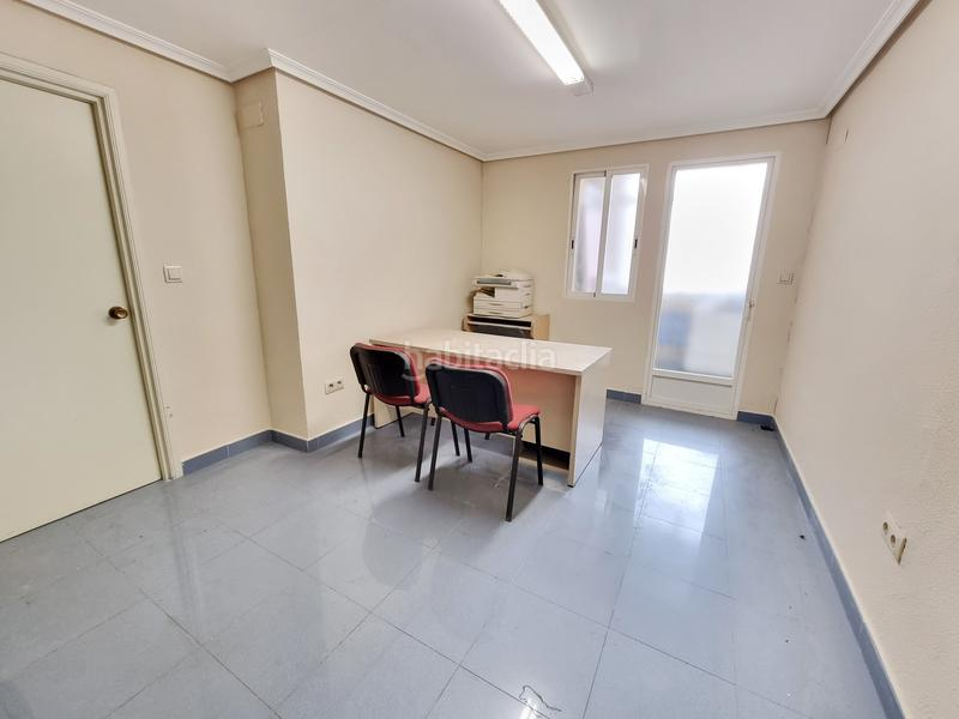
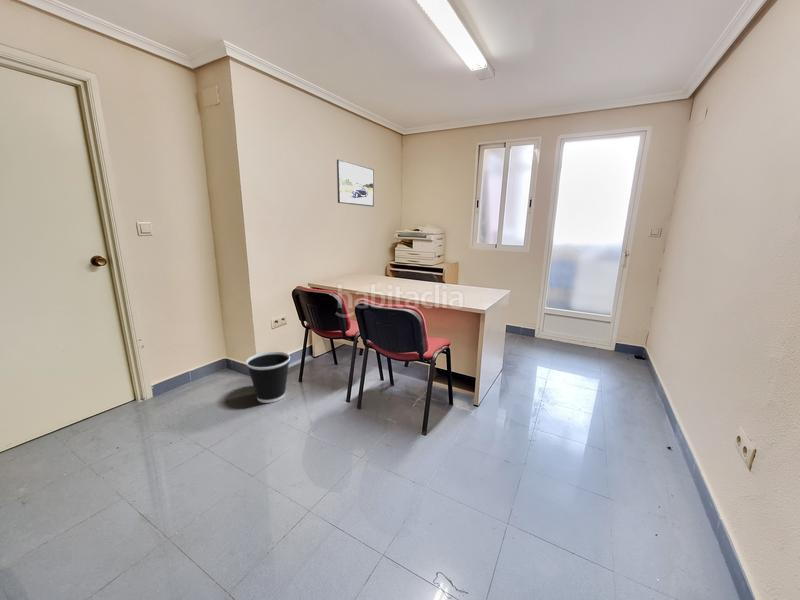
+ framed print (356, 185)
+ wastebasket (269, 377)
